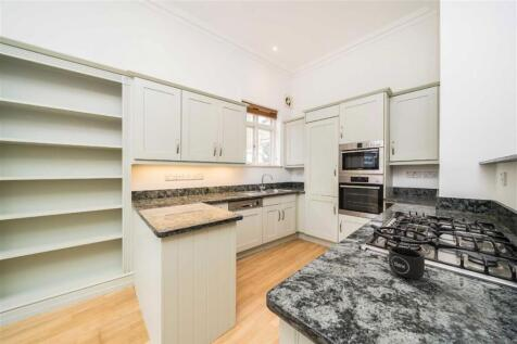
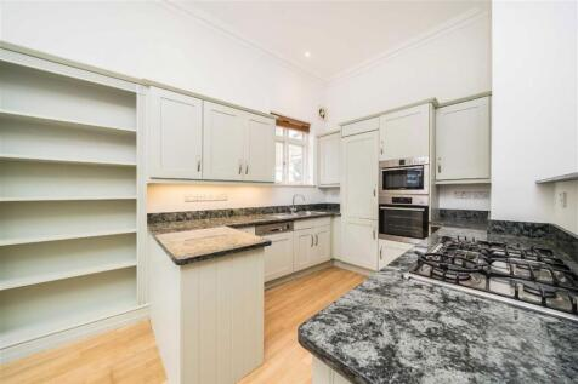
- mug (407, 262)
